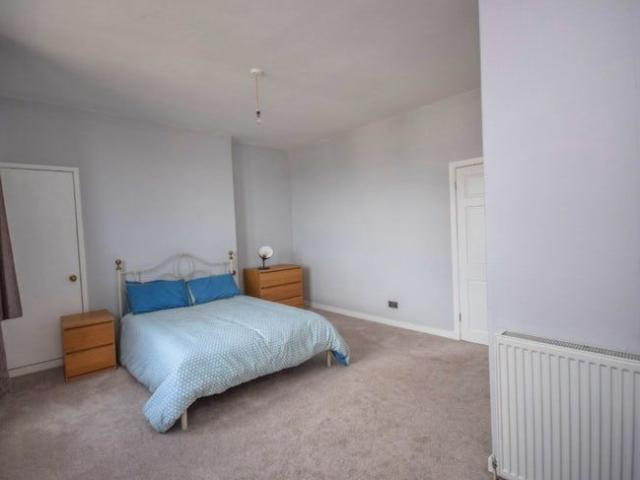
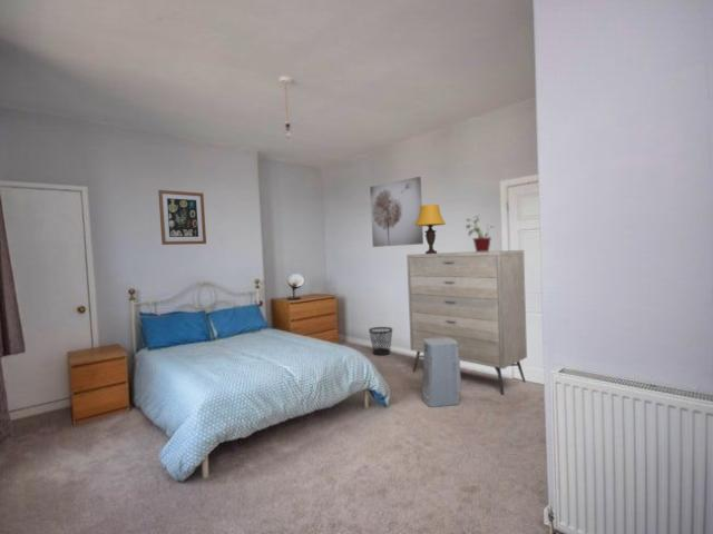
+ potted plant (477, 233)
+ air purifier (440, 370)
+ wall art (183, 218)
+ wall art (394, 214)
+ wastebasket (381, 340)
+ dresser (463, 315)
+ table lamp (430, 228)
